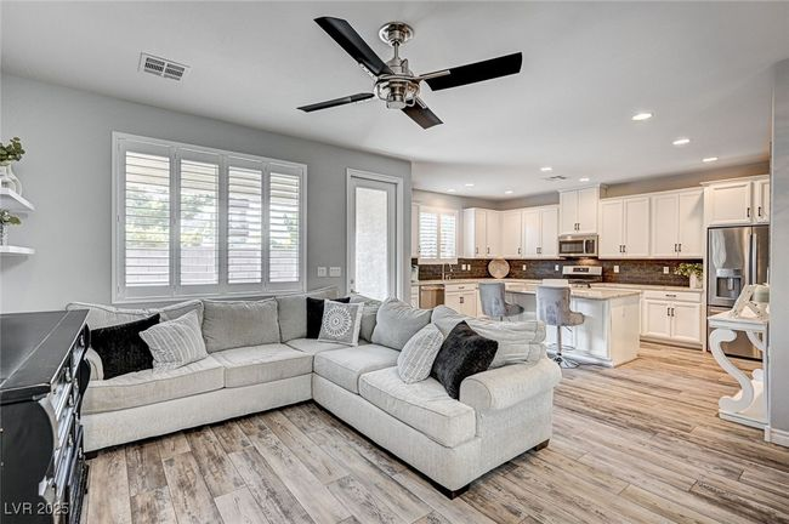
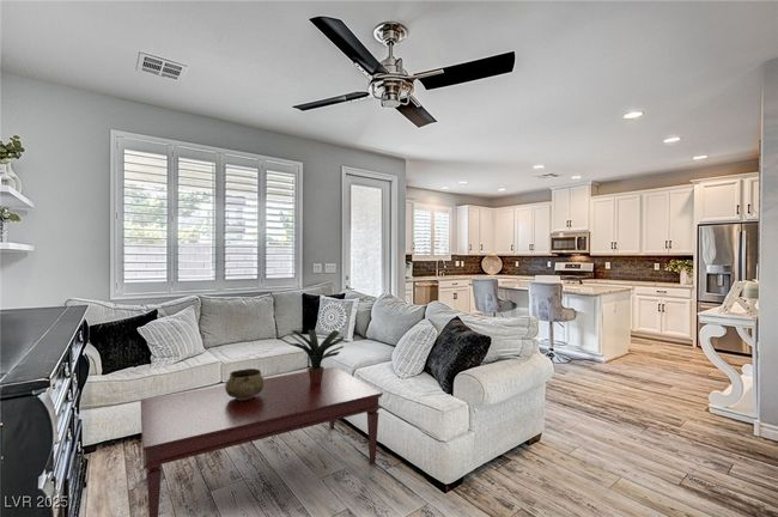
+ potted plant (318, 351)
+ coffee table (265, 432)
+ decorative bowl (244, 384)
